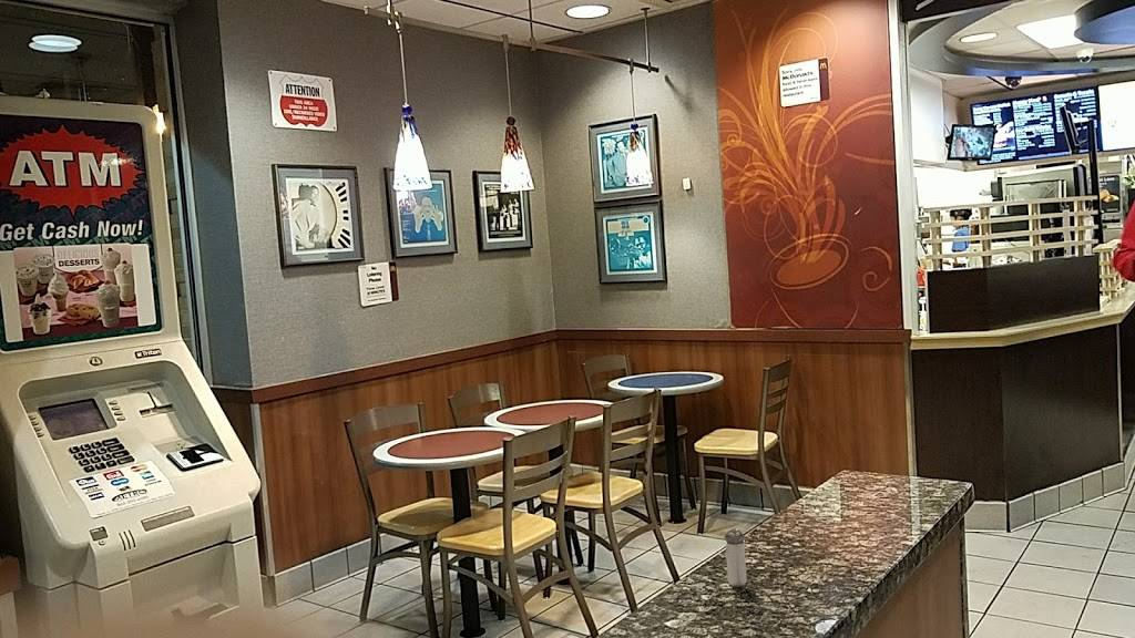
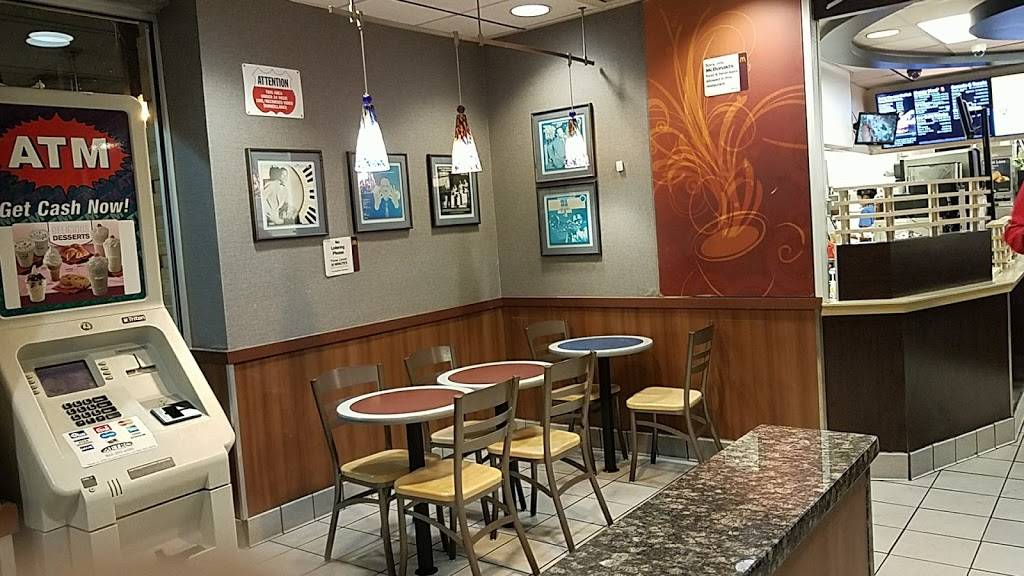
- shaker (735, 557)
